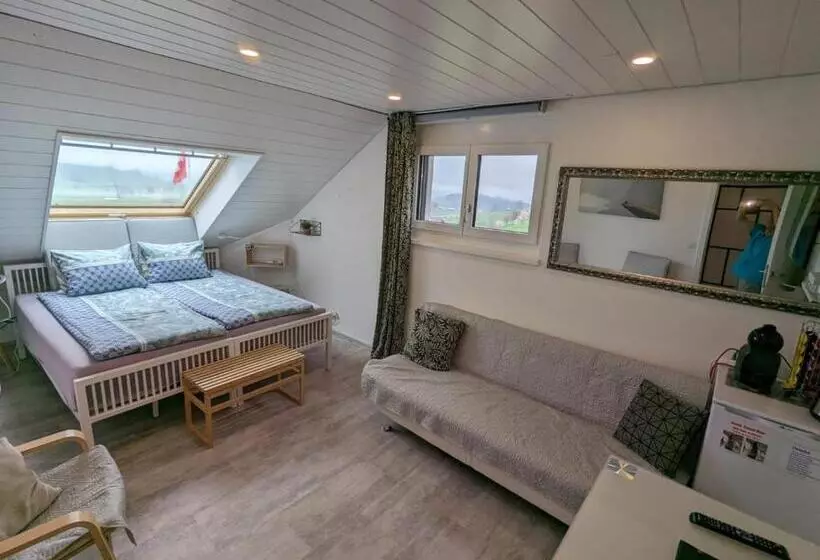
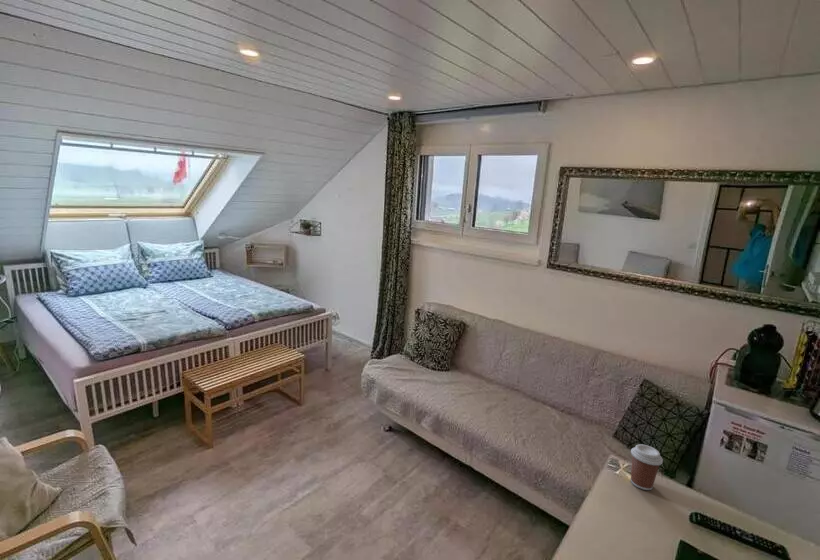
+ coffee cup (644, 466)
